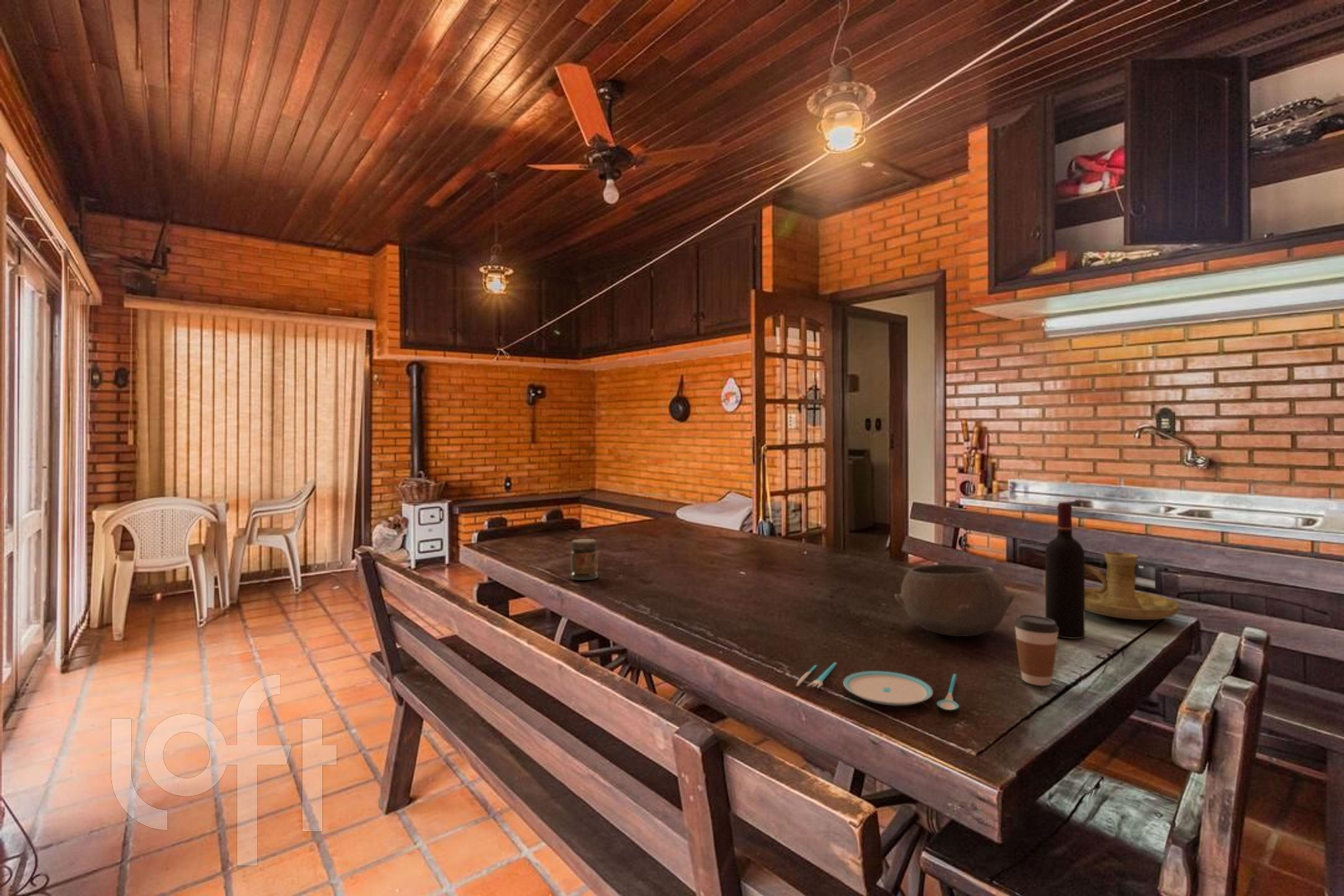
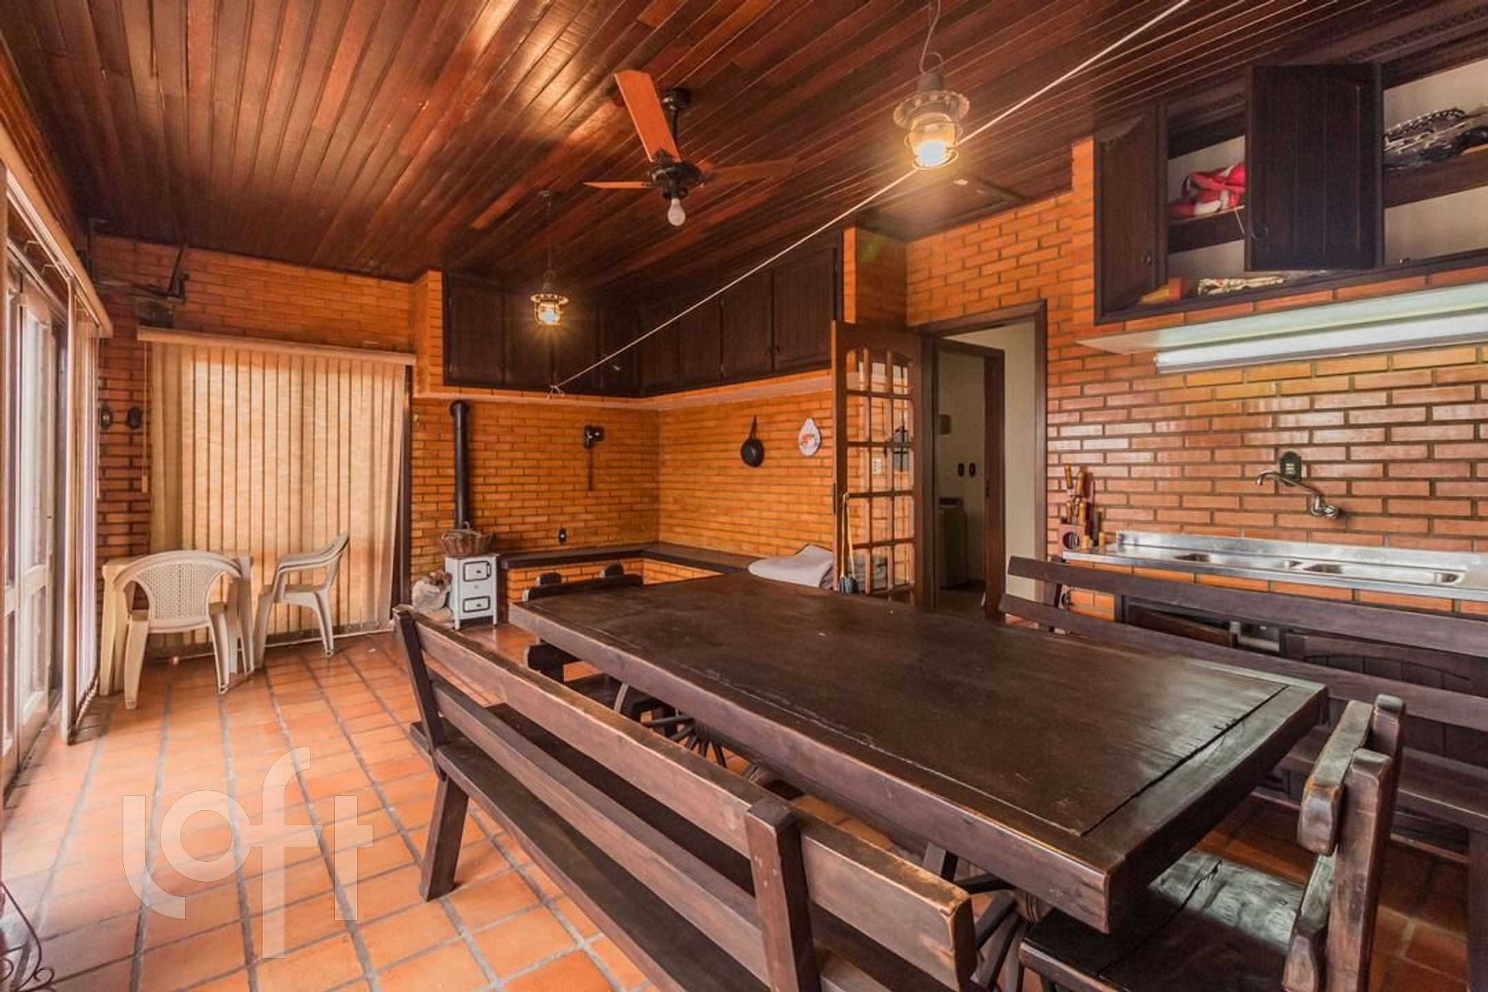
- wine bottle (1065, 568)
- coffee cup (1036, 650)
- jar (584, 559)
- candle holder (1108, 582)
- plate (878, 683)
- bowl (953, 599)
